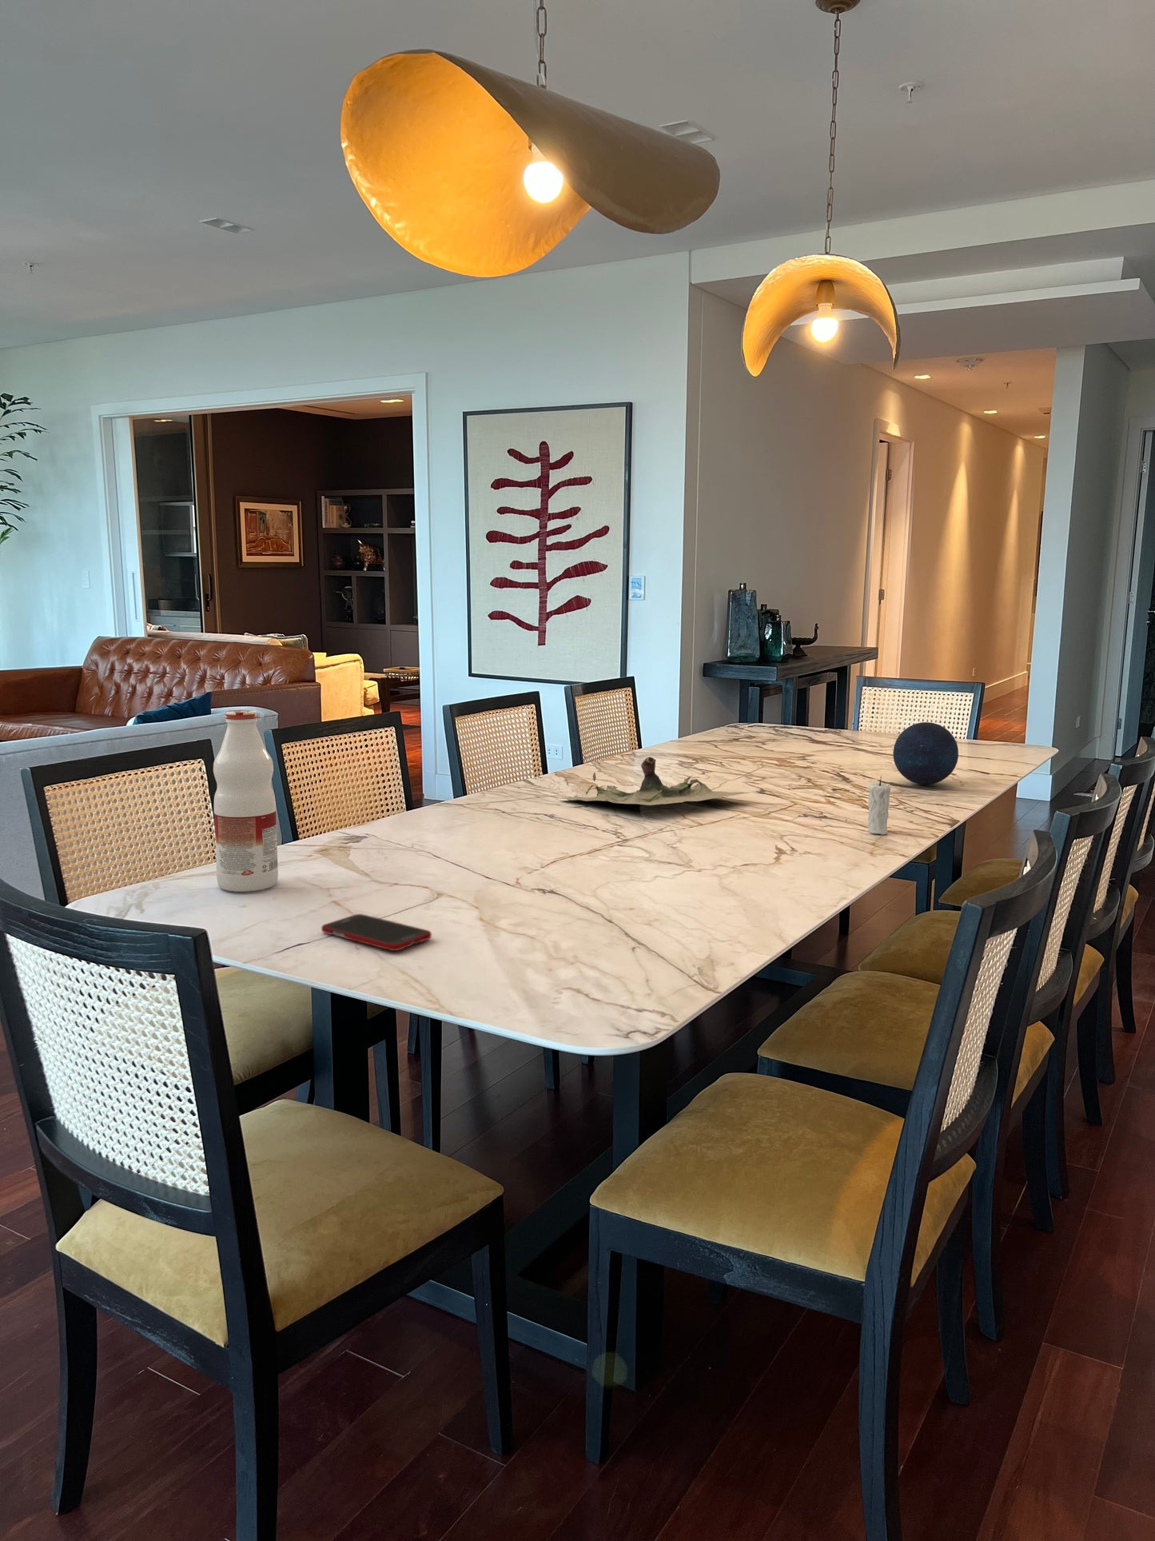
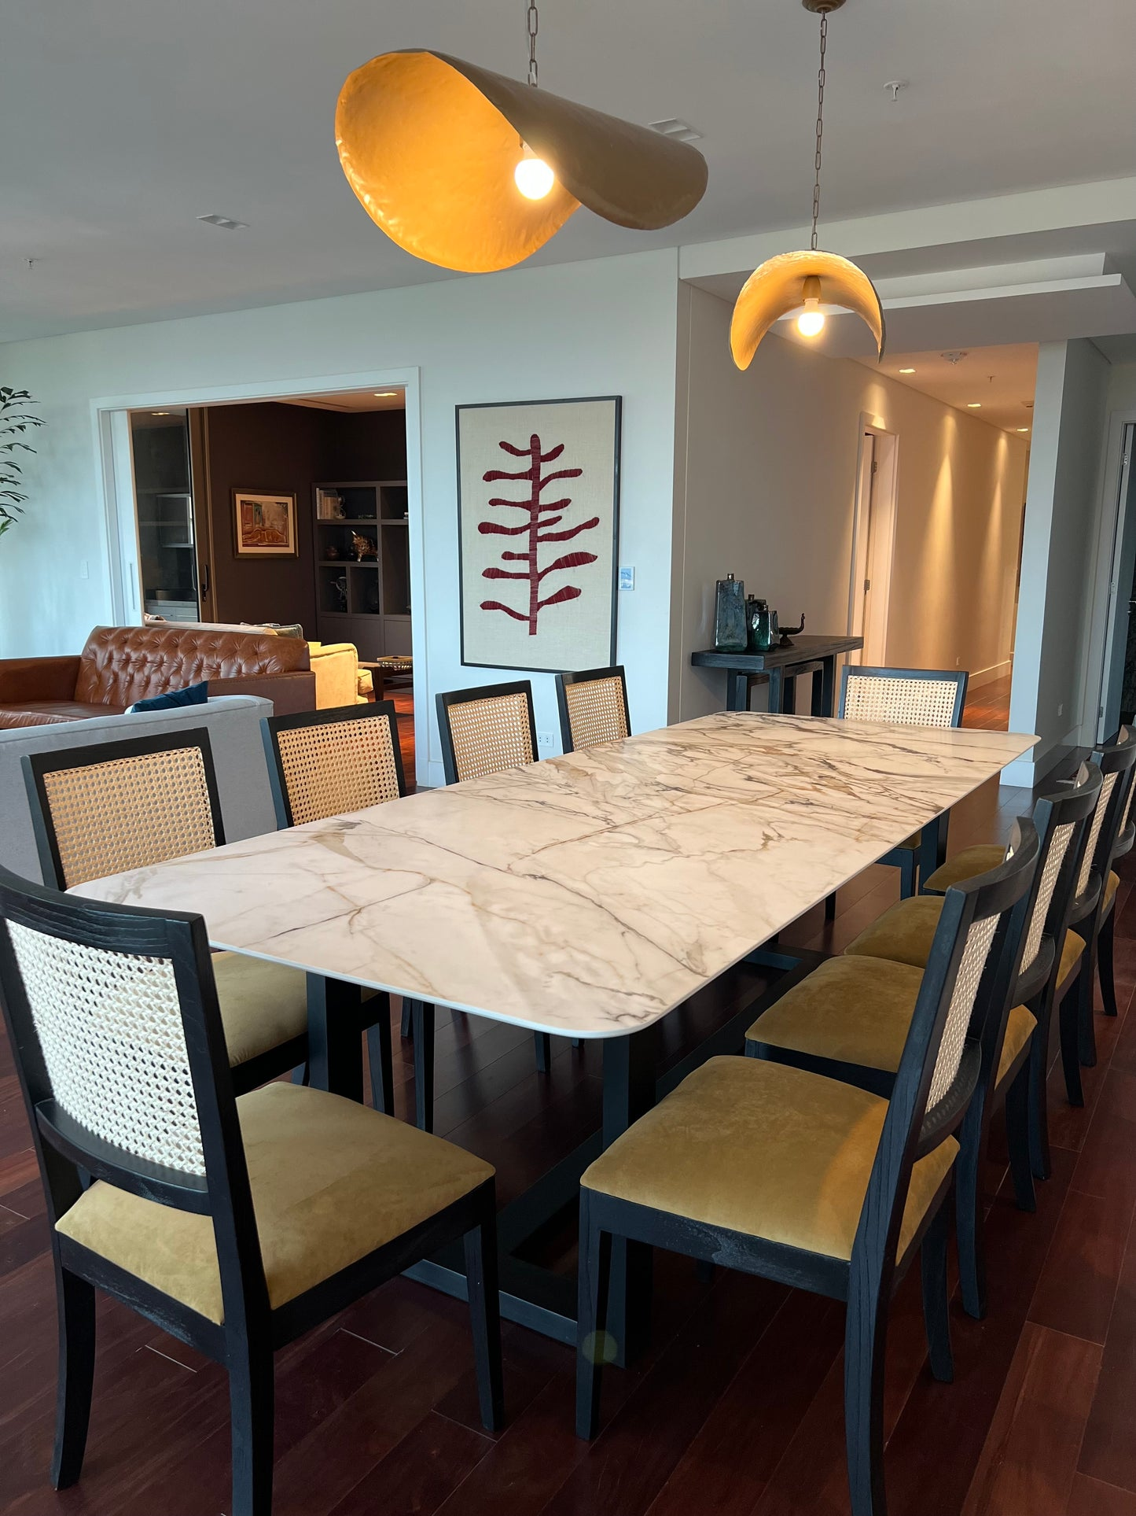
- beverage bottle (245, 798)
- cell phone (376, 932)
- plant (650, 780)
- candle (878, 803)
- decorative orb (924, 754)
